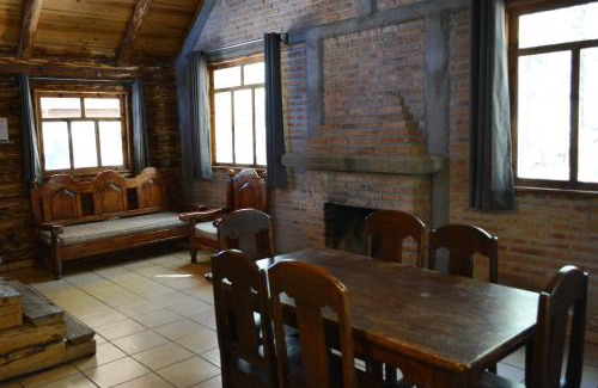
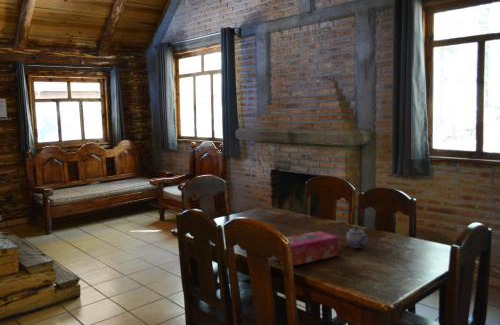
+ teapot (356, 236)
+ tissue box (306, 247)
